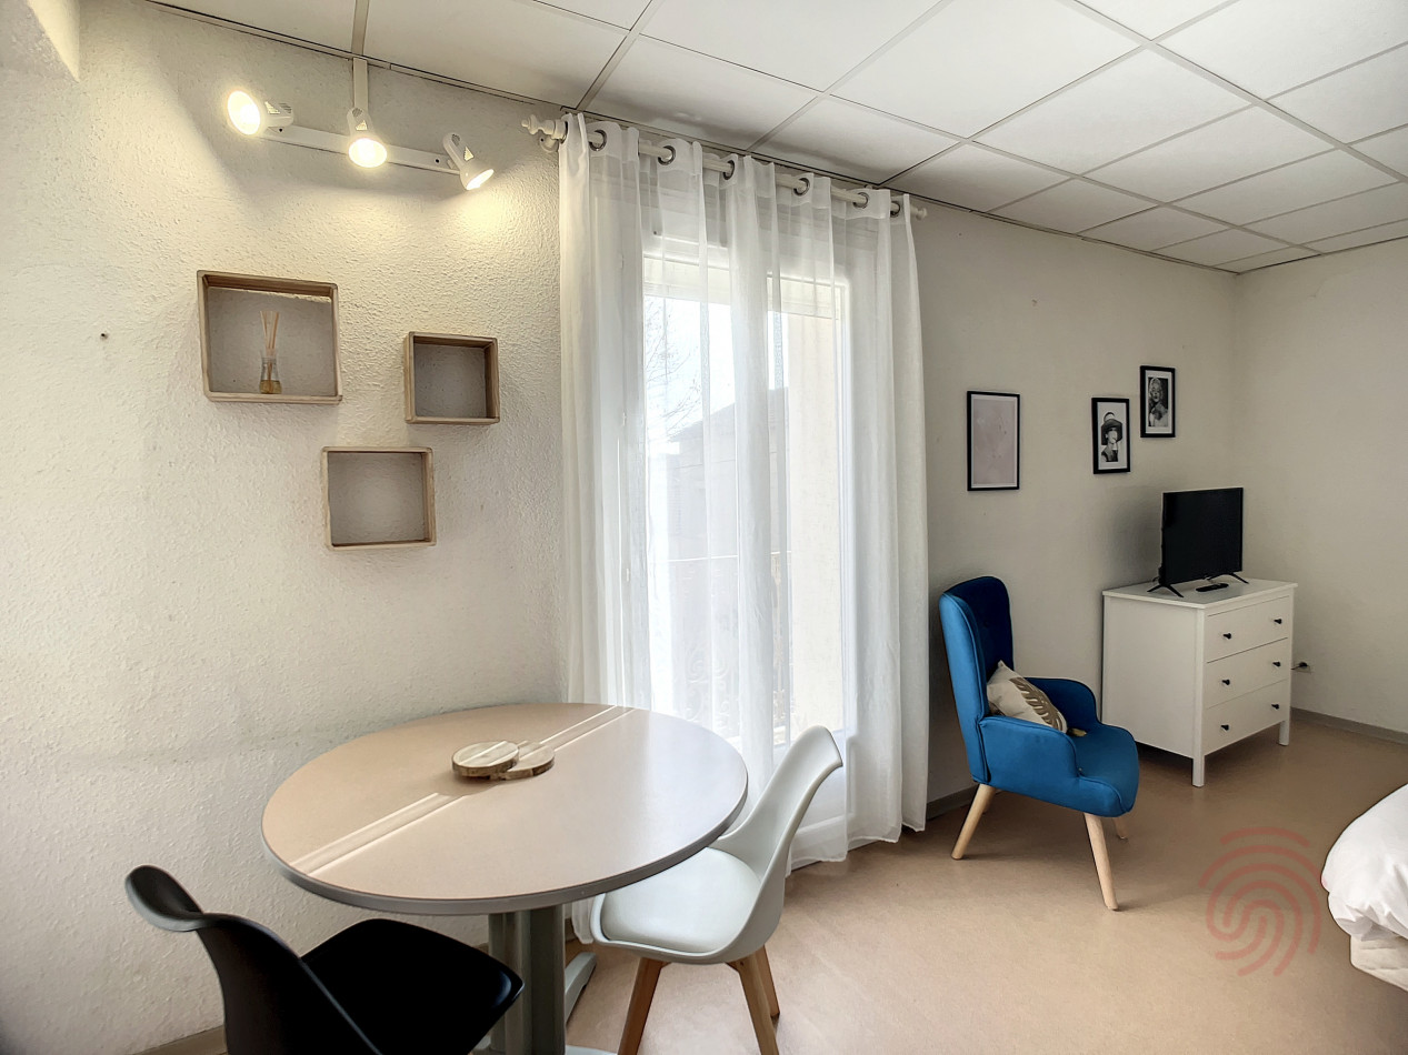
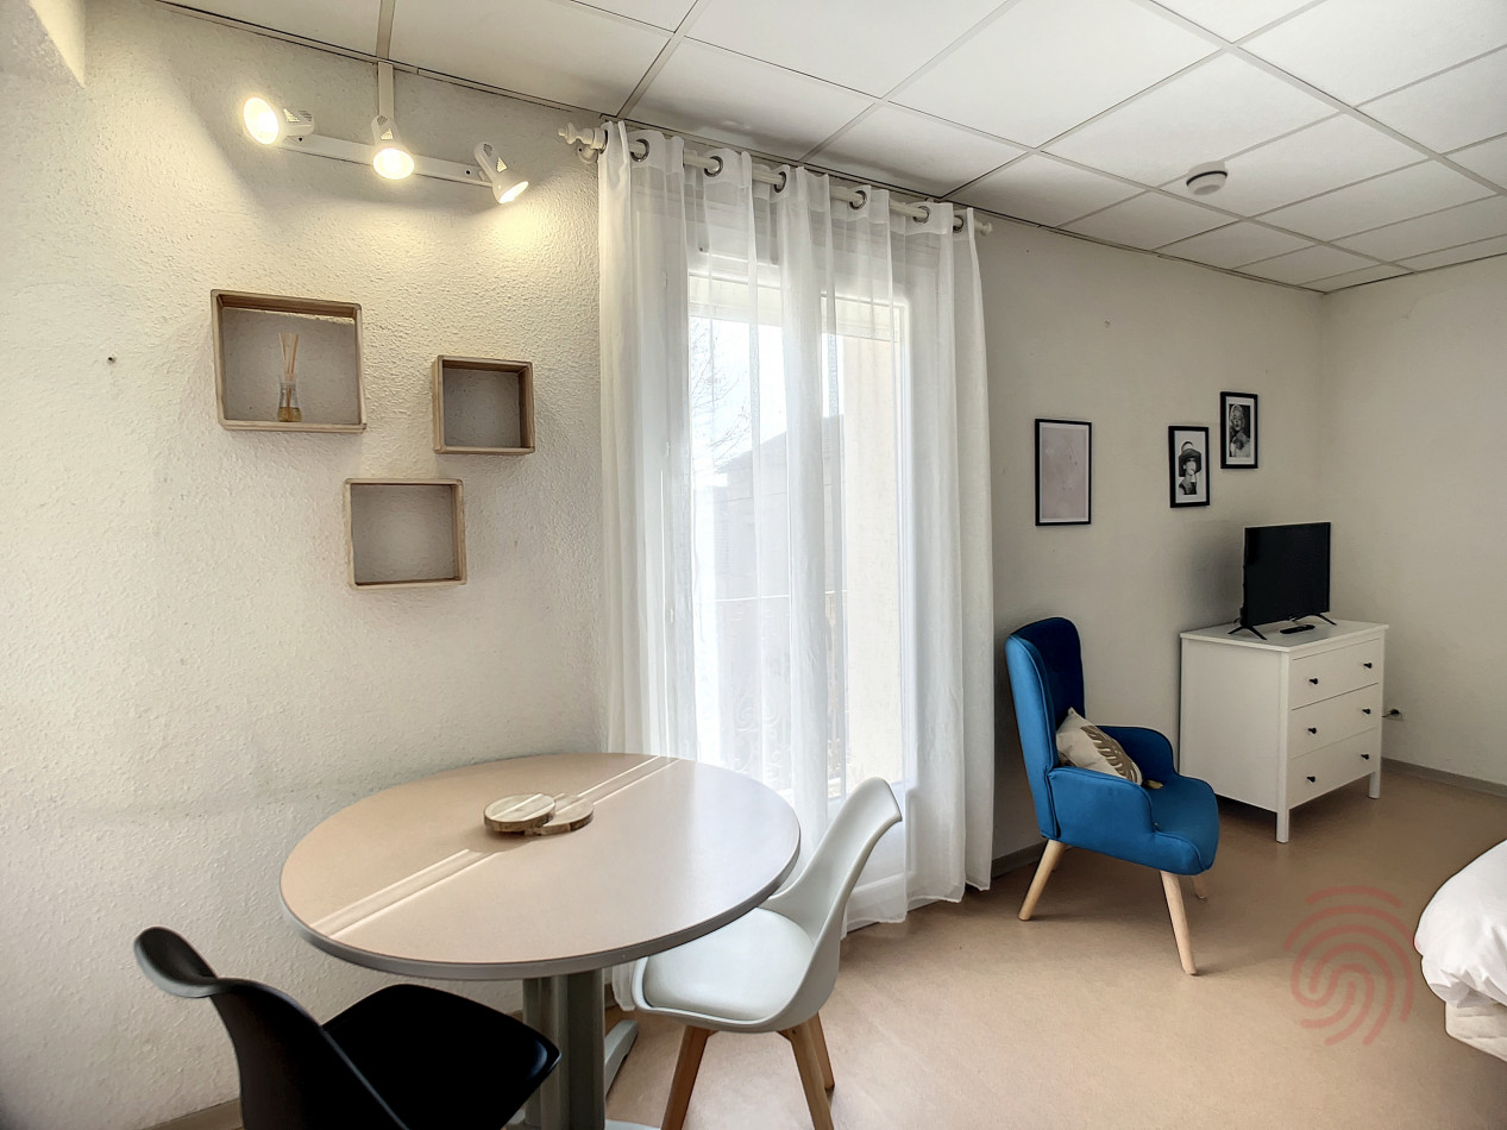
+ smoke detector (1206, 178)
